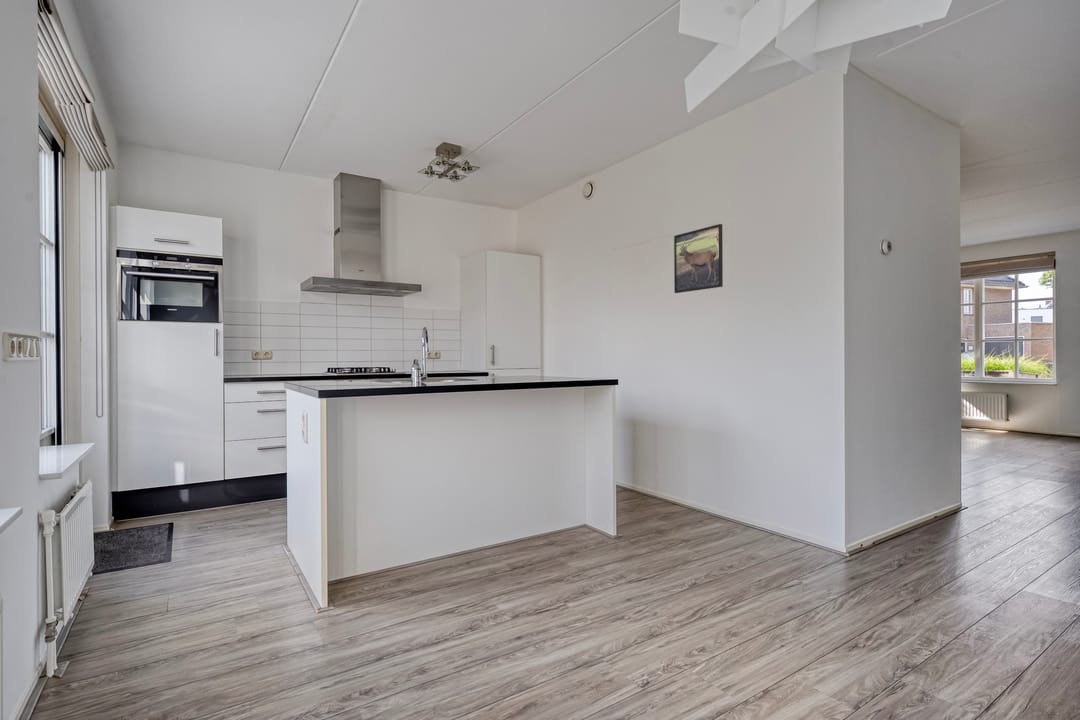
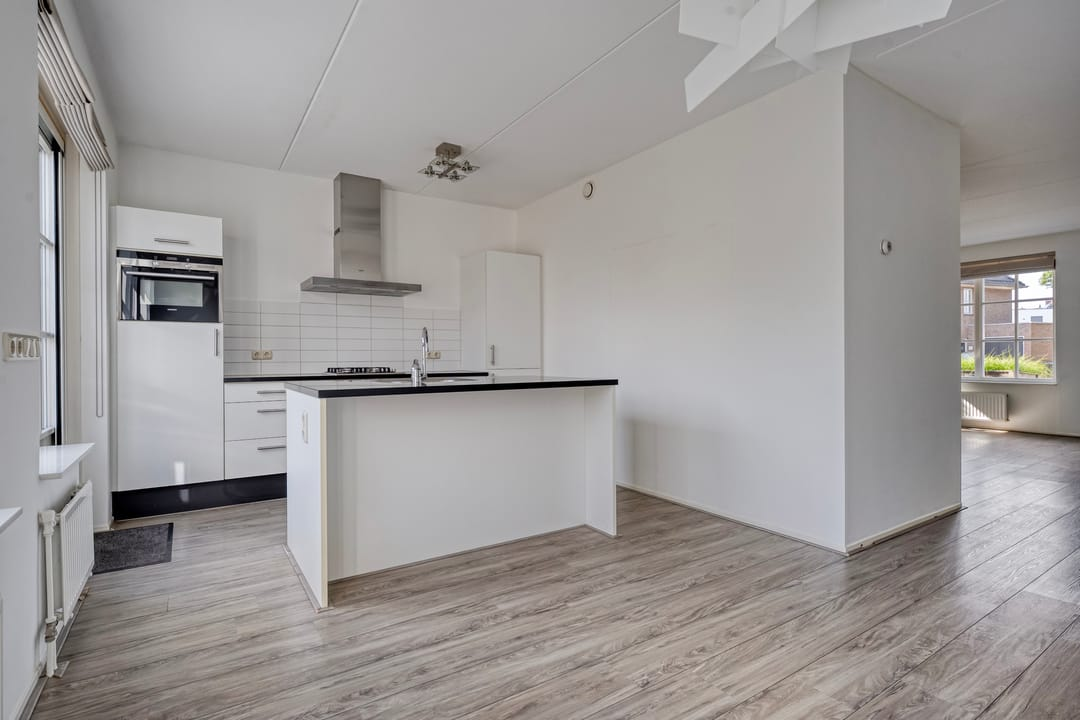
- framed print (697, 260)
